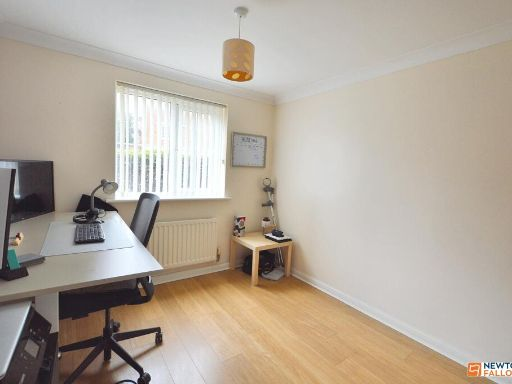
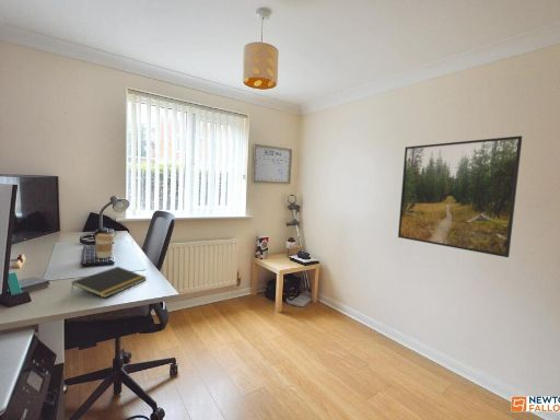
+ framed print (450, 195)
+ coffee cup (104, 245)
+ notepad (112, 280)
